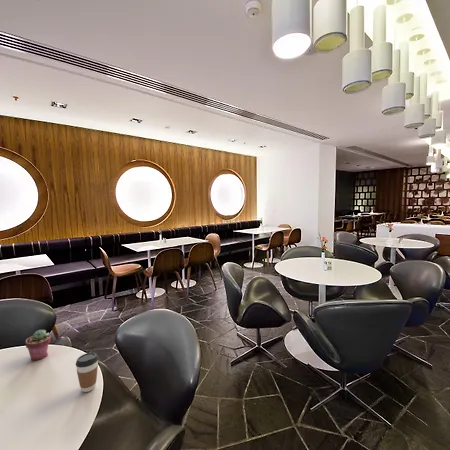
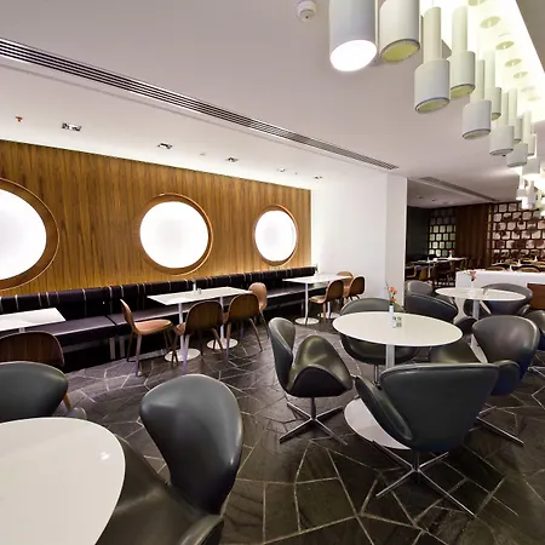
- coffee cup (87, 372)
- potted succulent (38, 343)
